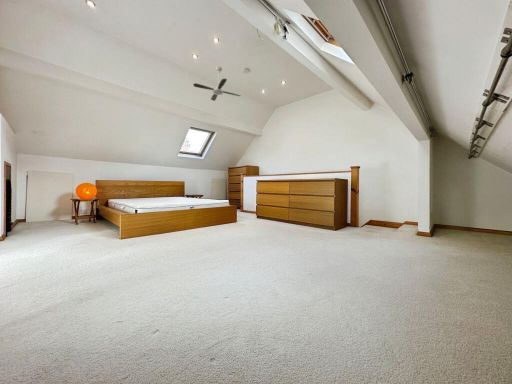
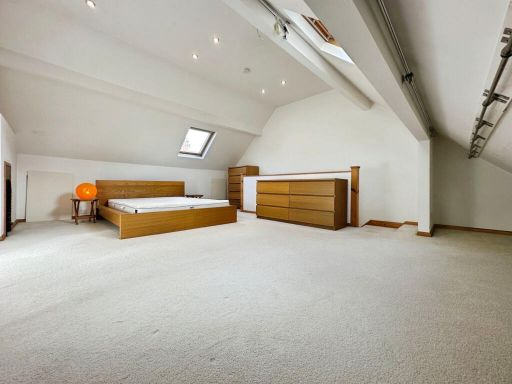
- ceiling fan (218, 80)
